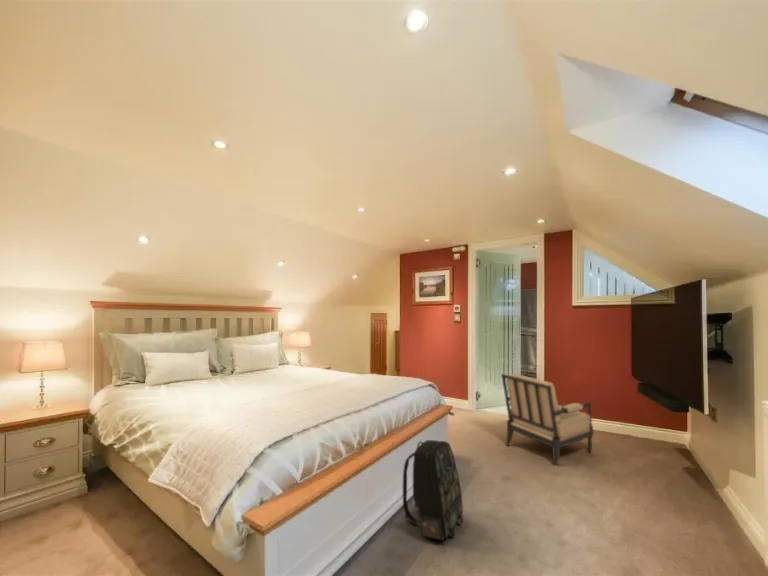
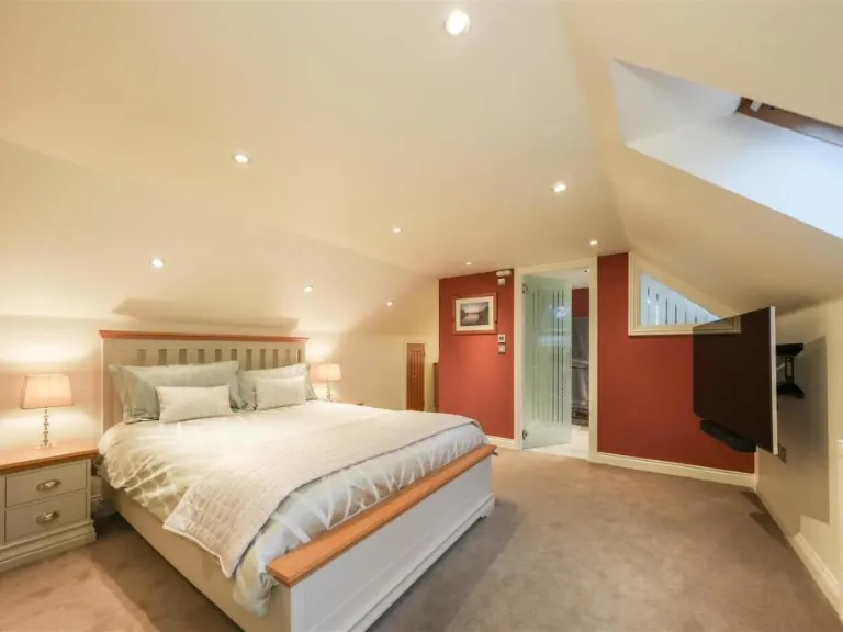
- chair (546, 411)
- backpack (432, 482)
